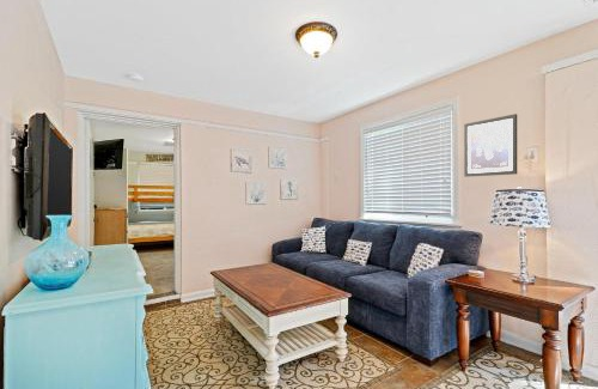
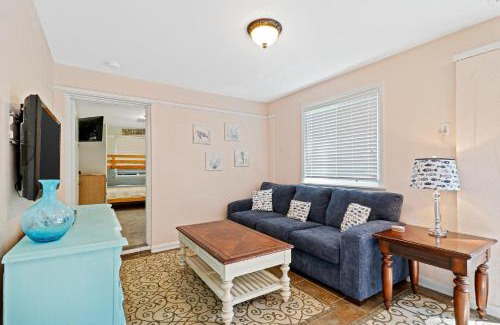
- wall art (488, 147)
